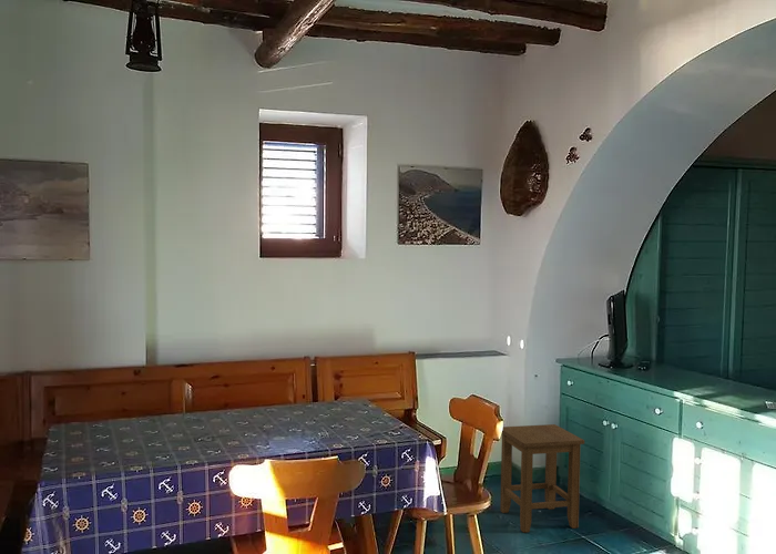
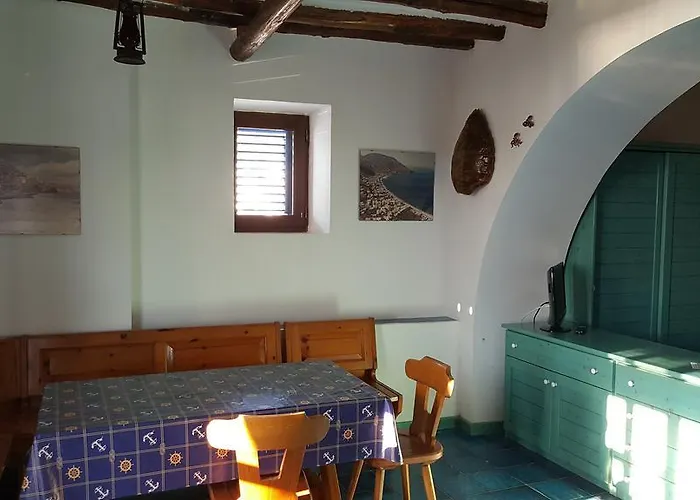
- stool (545, 475)
